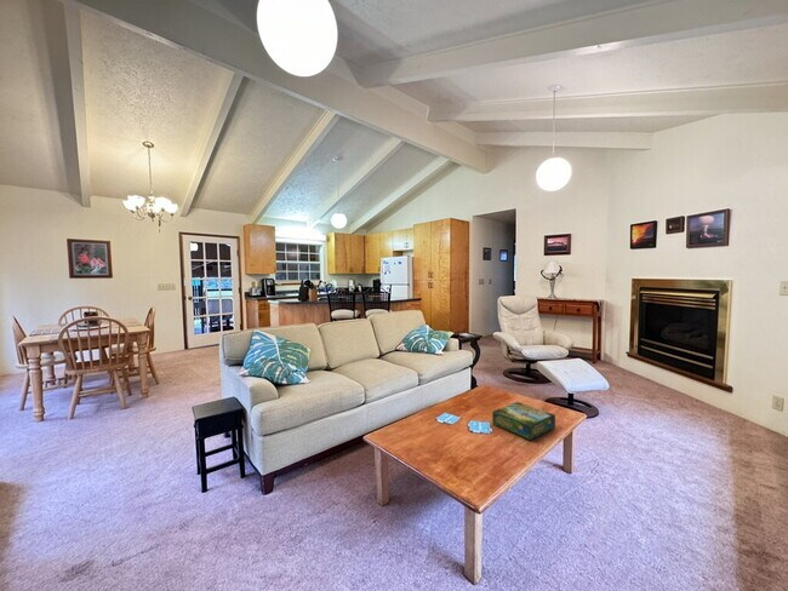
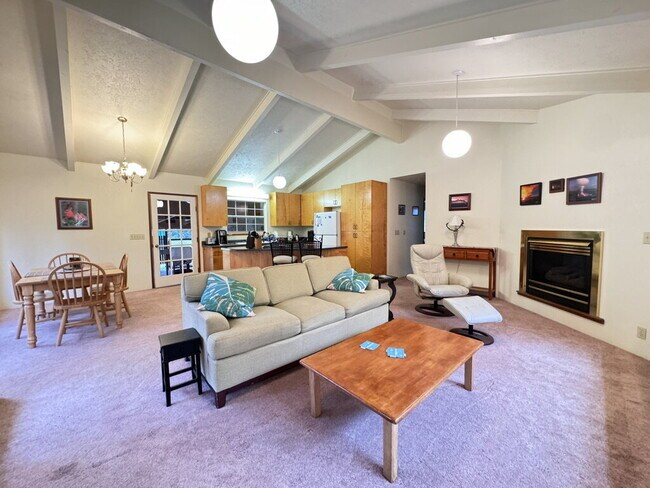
- board game (523, 419)
